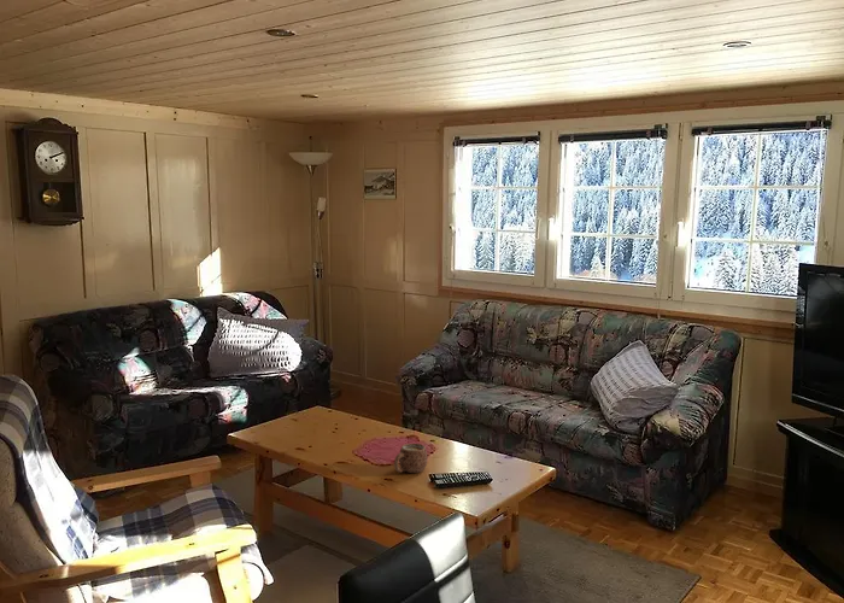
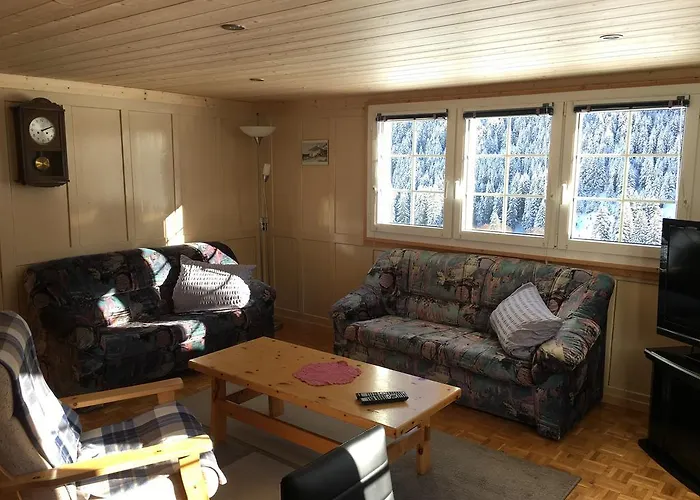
- mug (409, 459)
